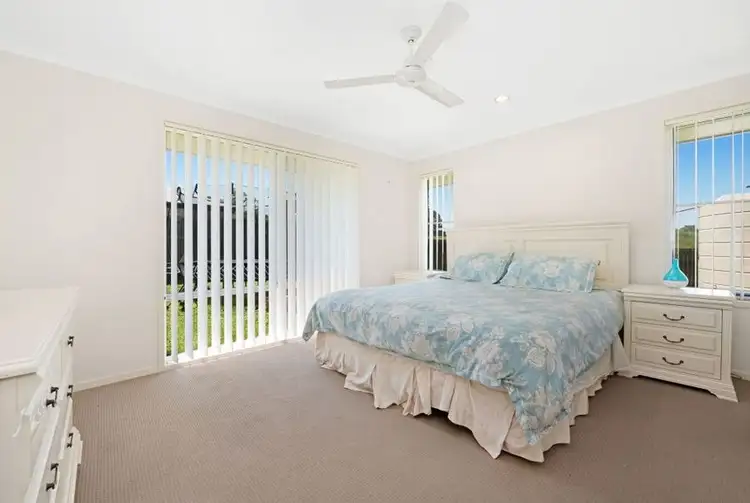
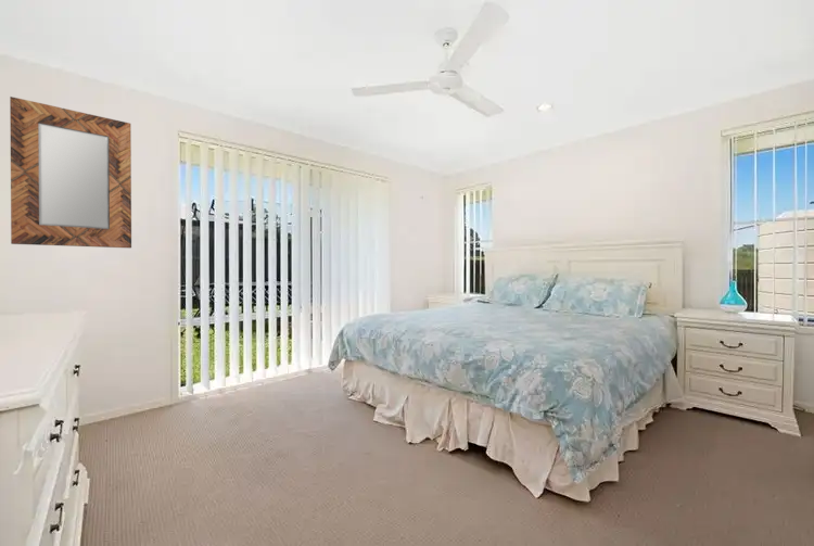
+ home mirror (75, 178)
